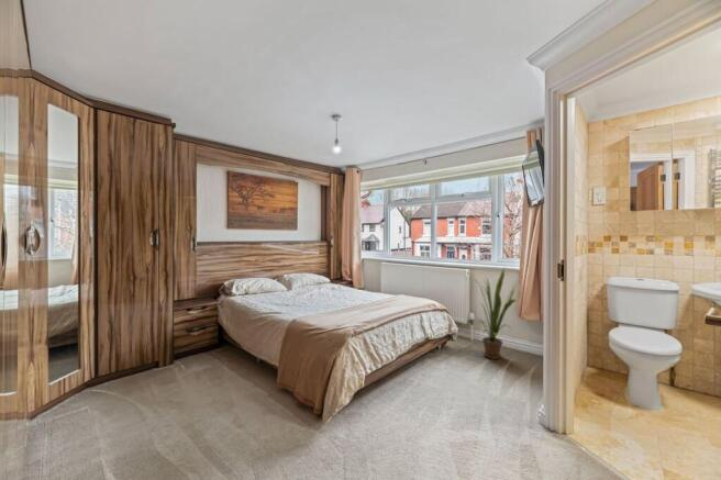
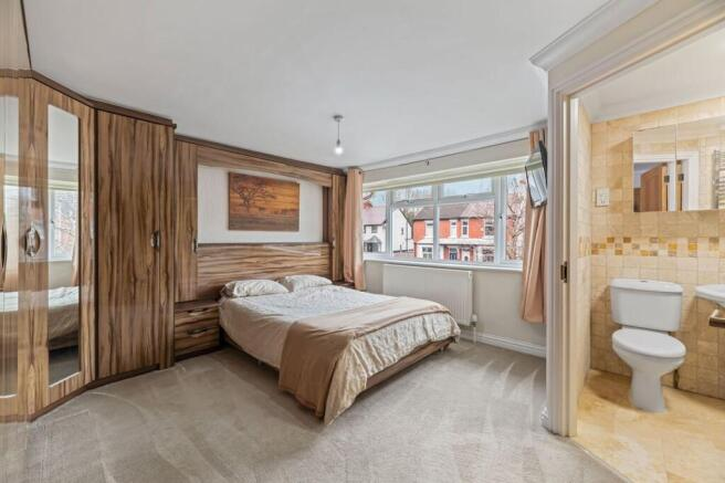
- house plant (492, 311)
